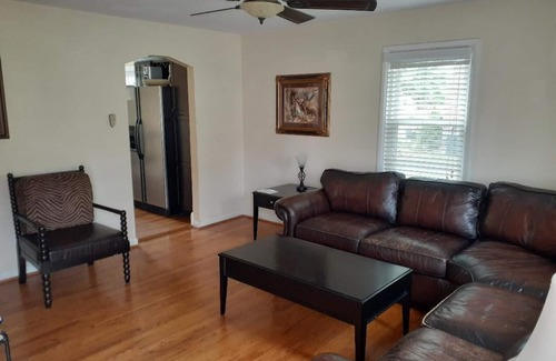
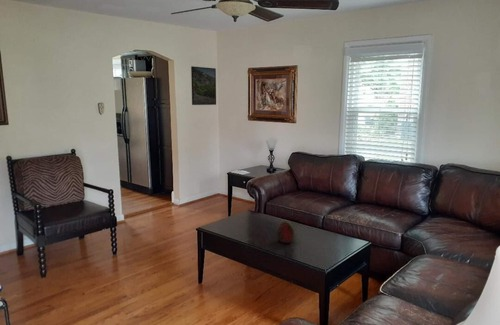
+ decorative egg (285, 231)
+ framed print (204, 86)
